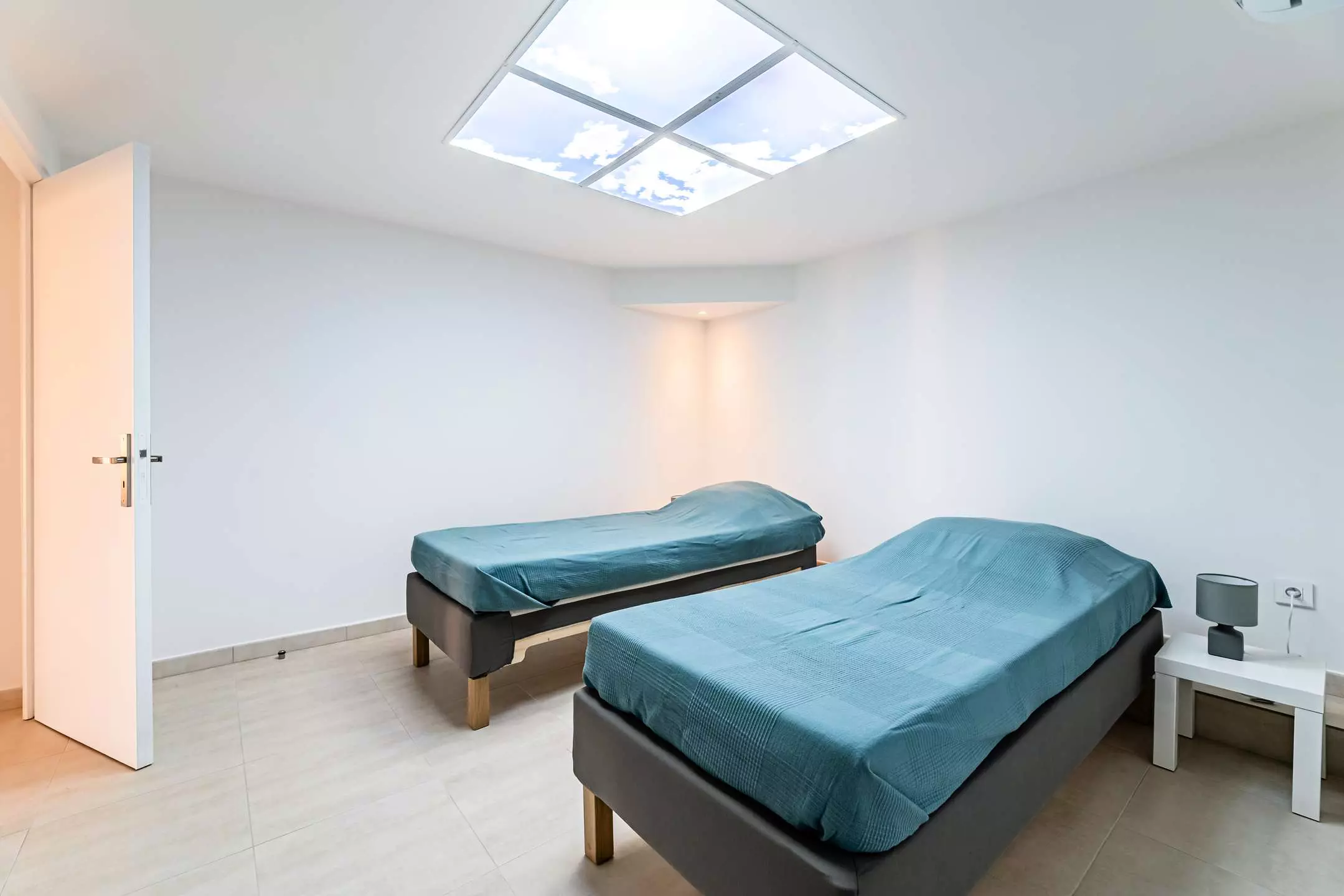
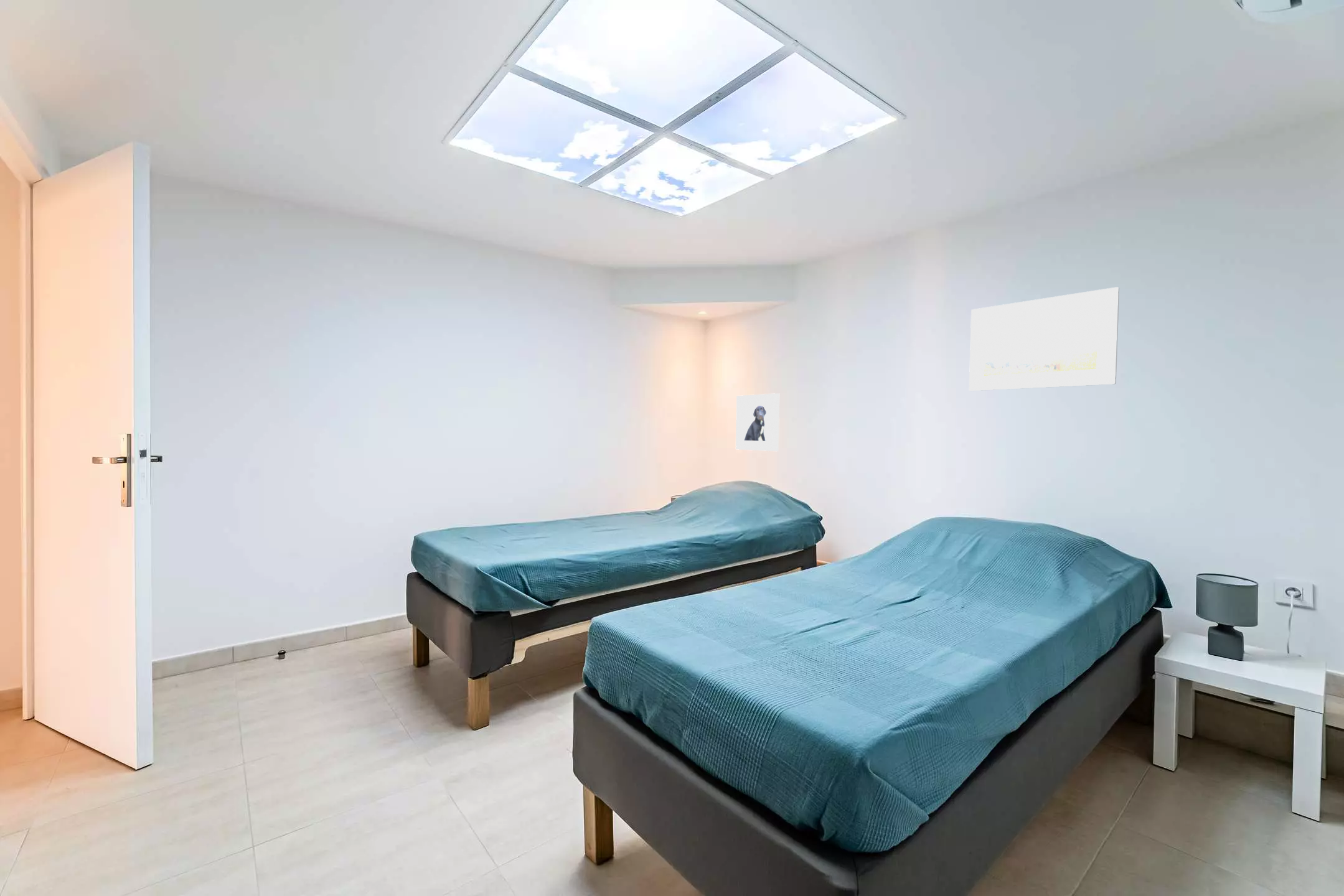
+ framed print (756, 422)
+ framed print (1037, 343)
